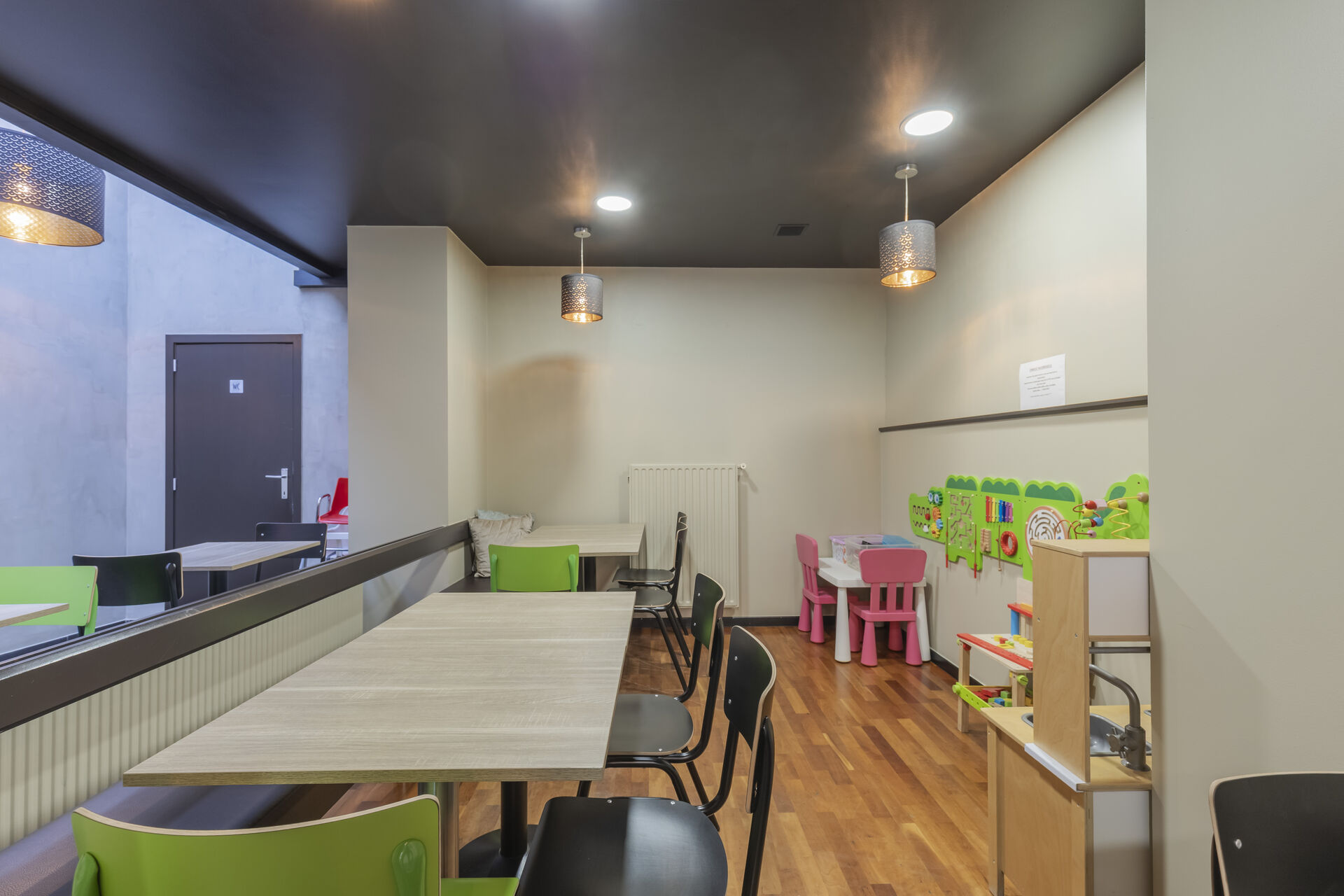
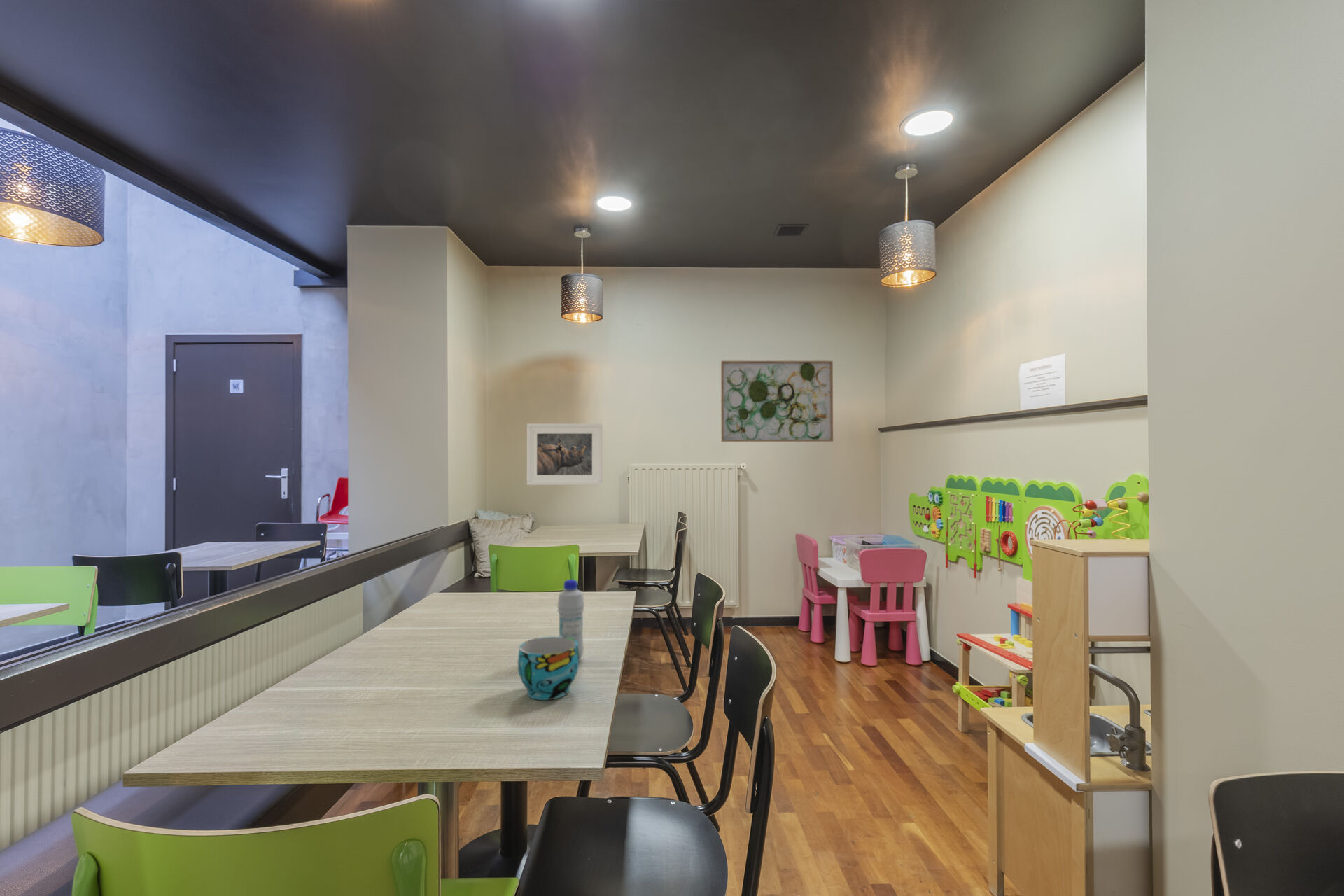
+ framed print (564, 454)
+ wall art (777, 401)
+ bottle (570, 620)
+ cup (547, 667)
